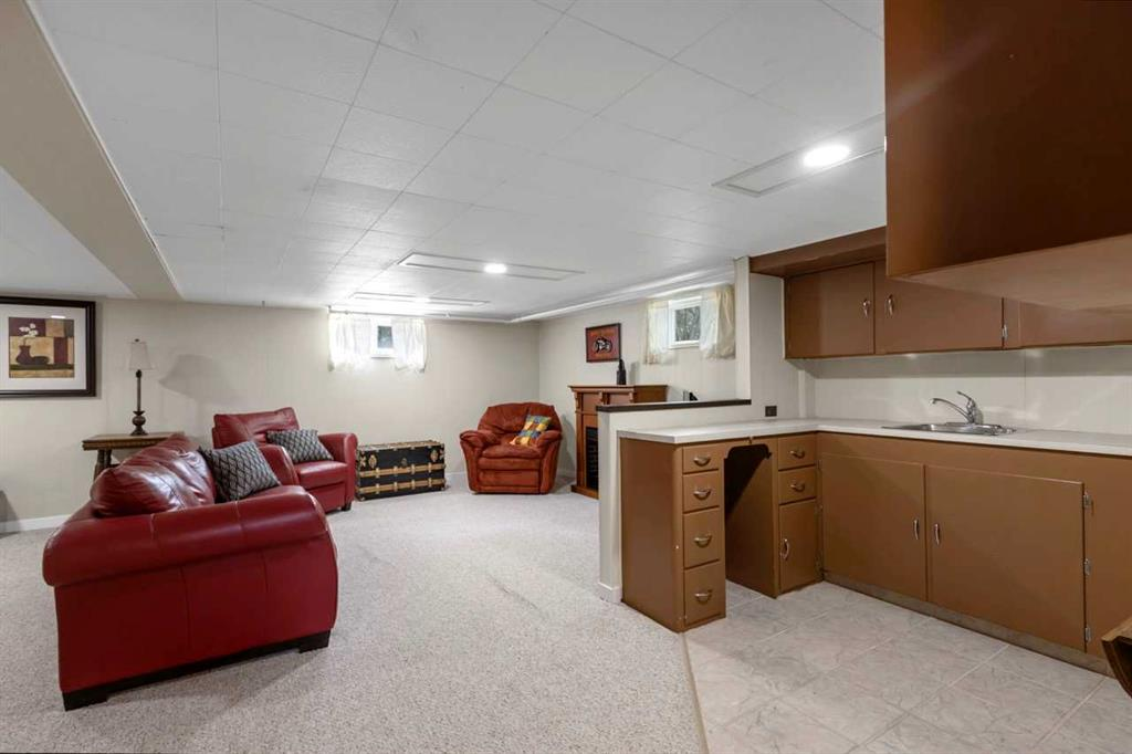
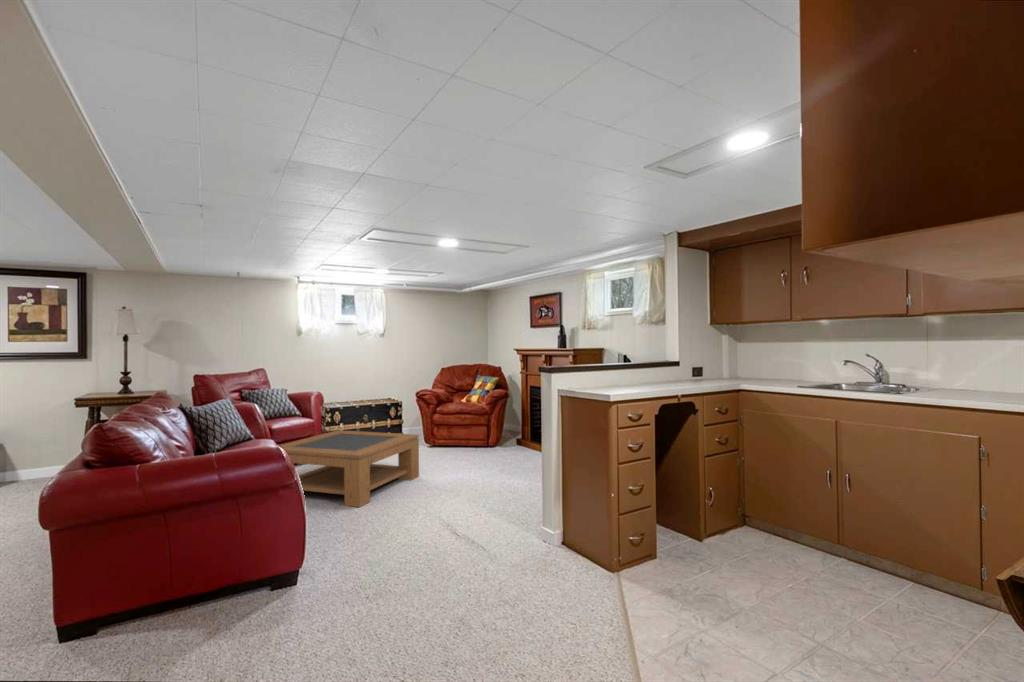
+ coffee table (347, 463)
